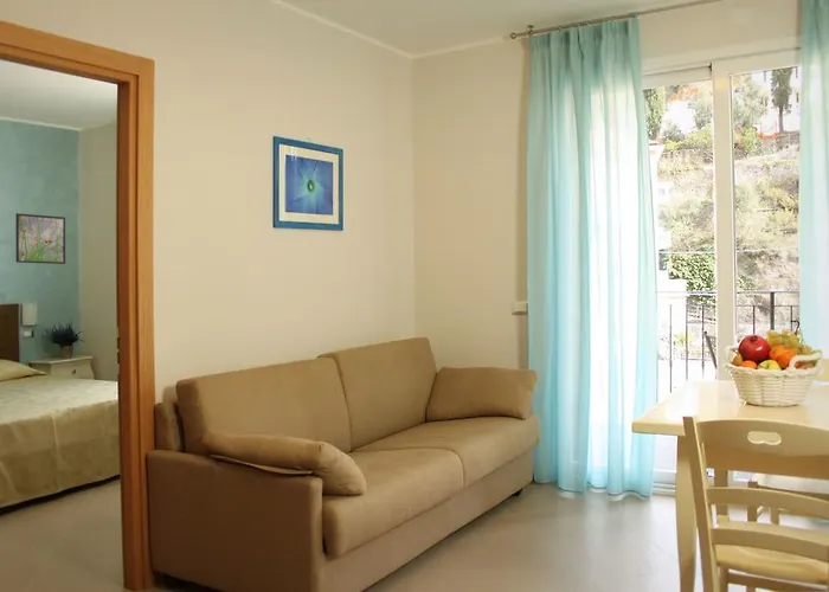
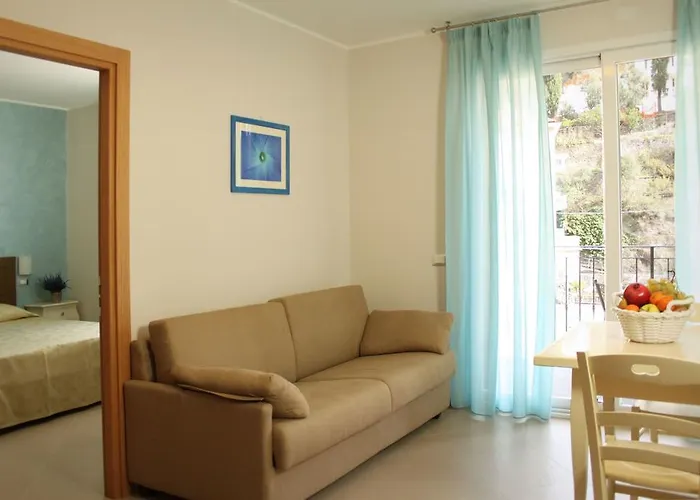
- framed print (40, 239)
